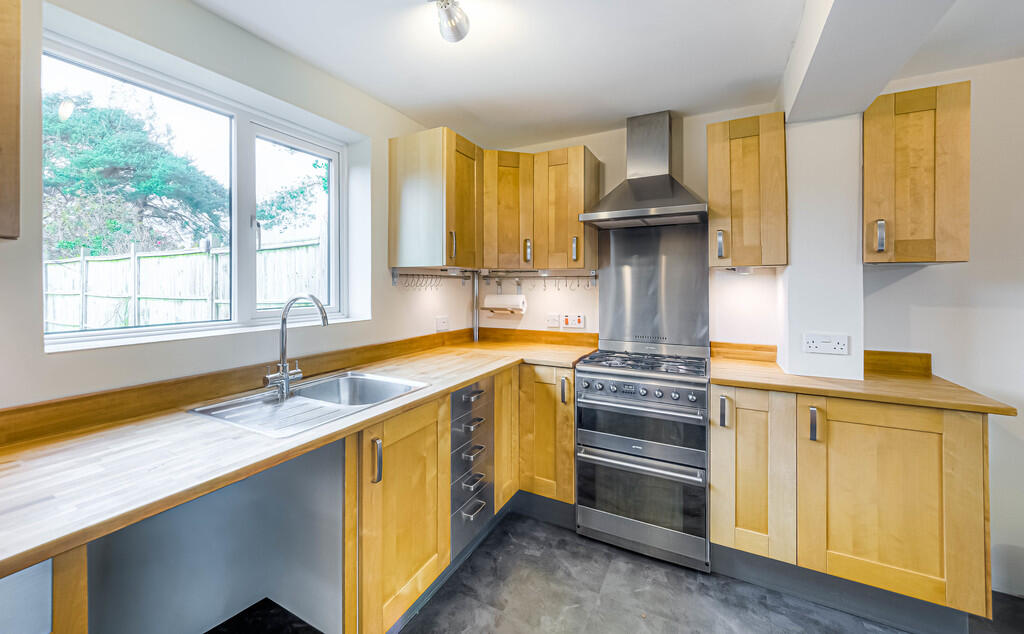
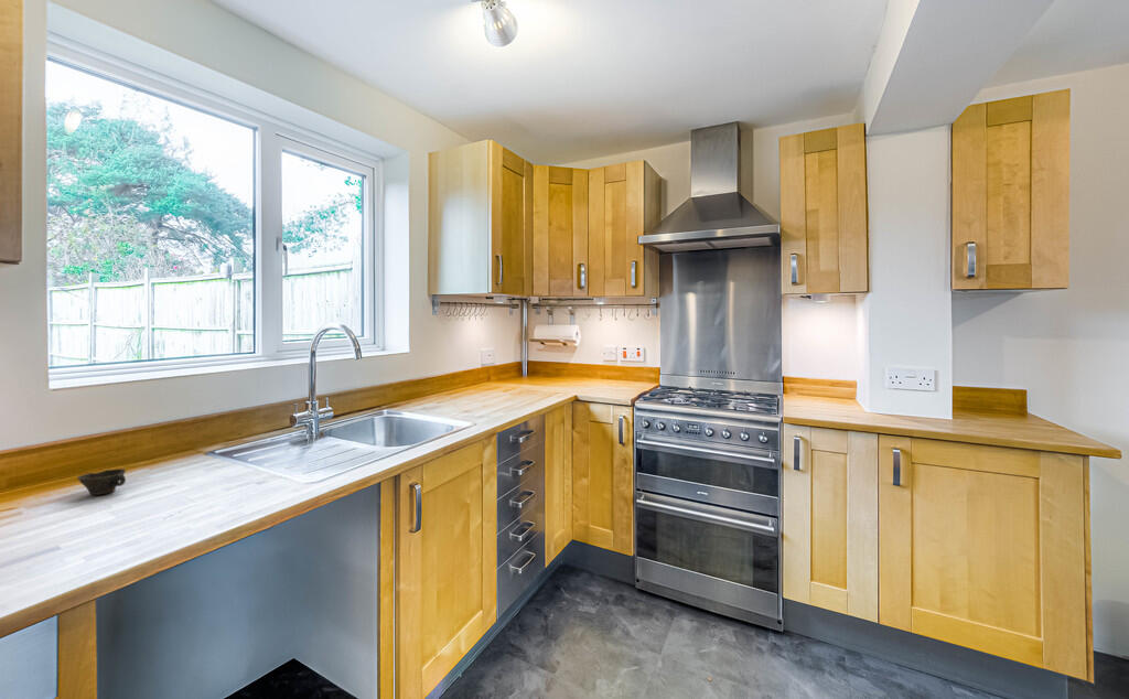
+ cup (104, 483)
